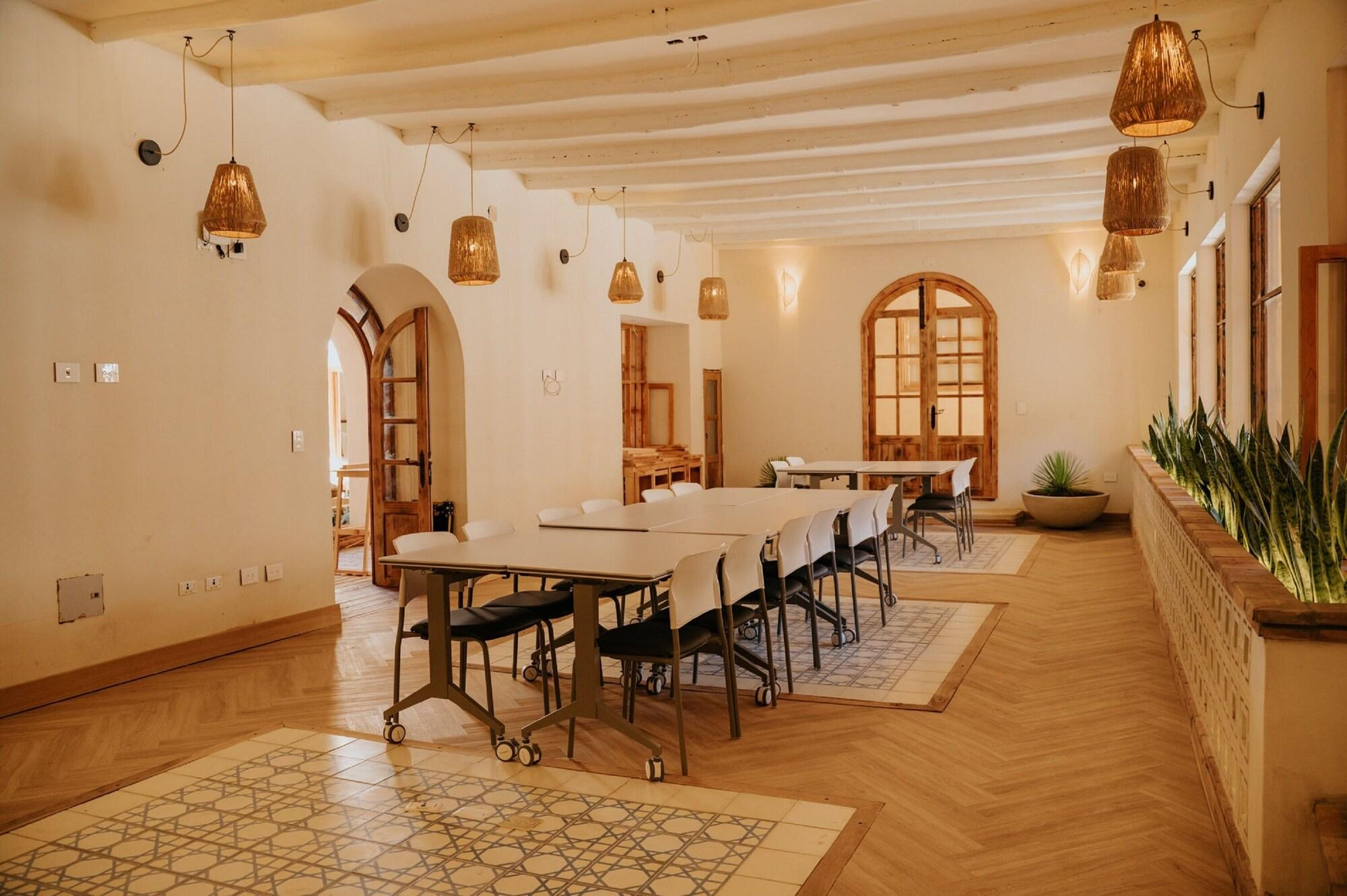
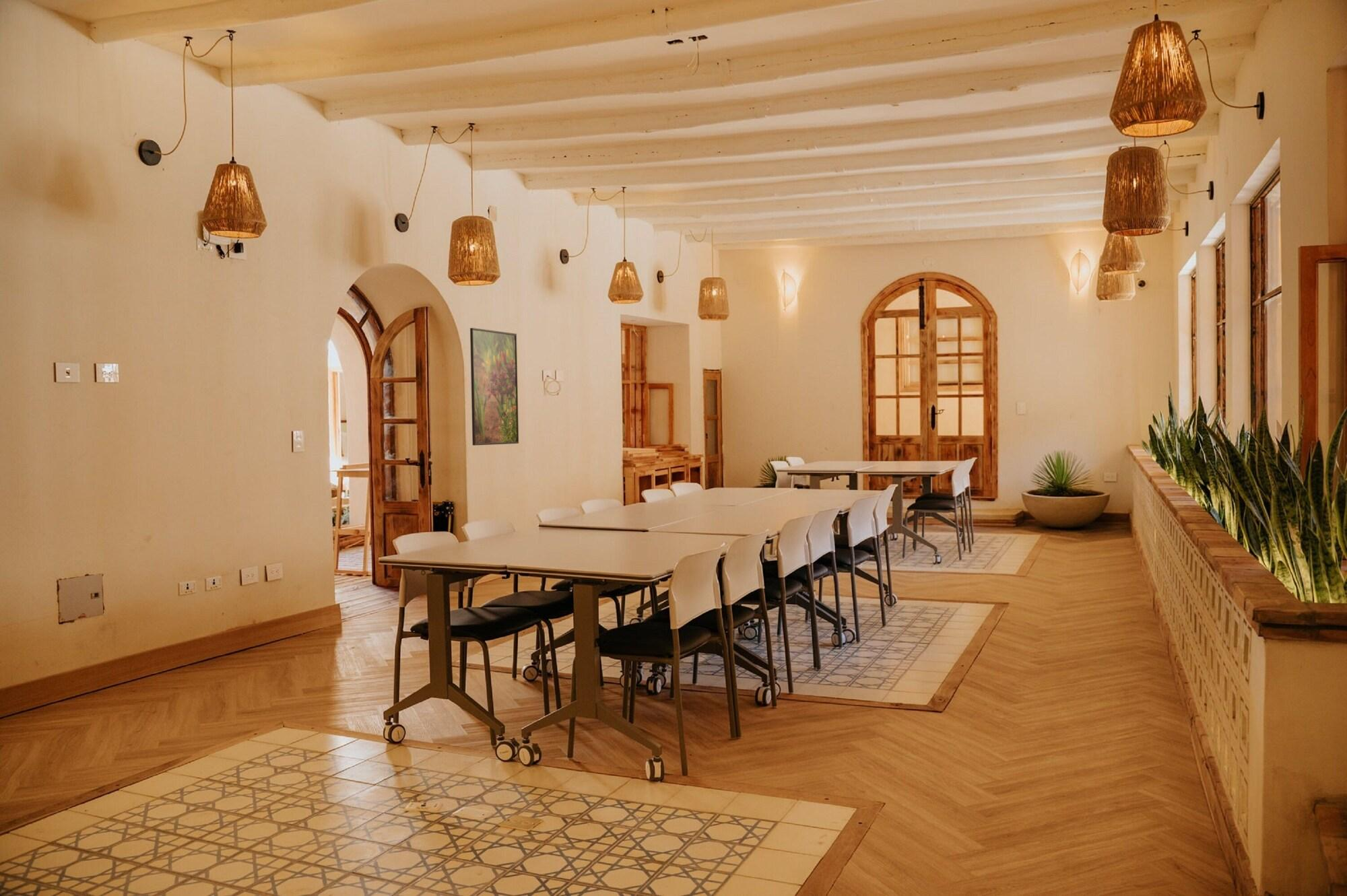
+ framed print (495, 387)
